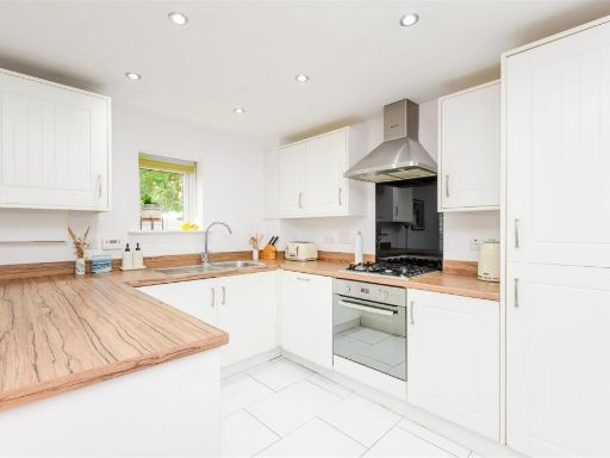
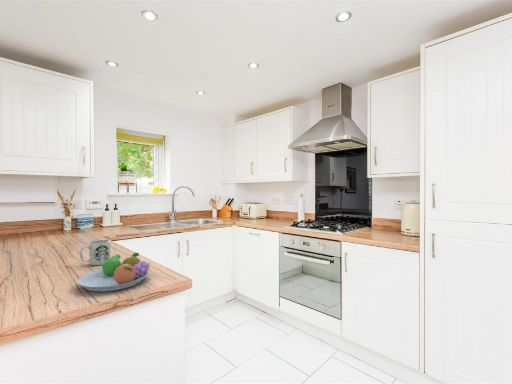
+ mug (95, 252)
+ fruit bowl (116, 268)
